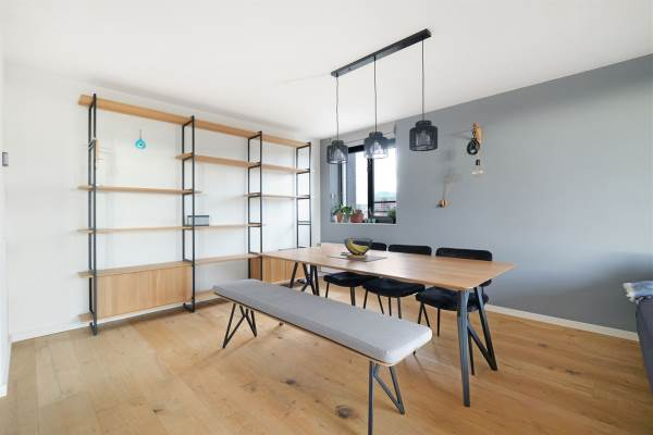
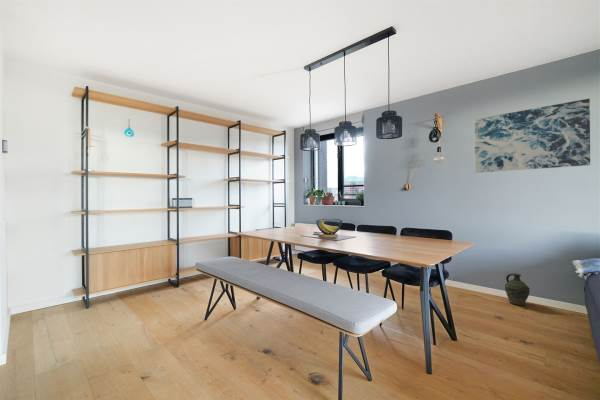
+ wall art (526, 139)
+ ceramic jug (517, 288)
